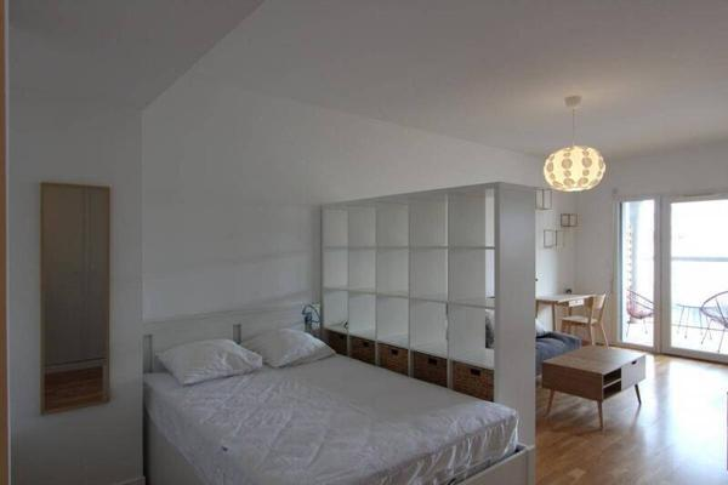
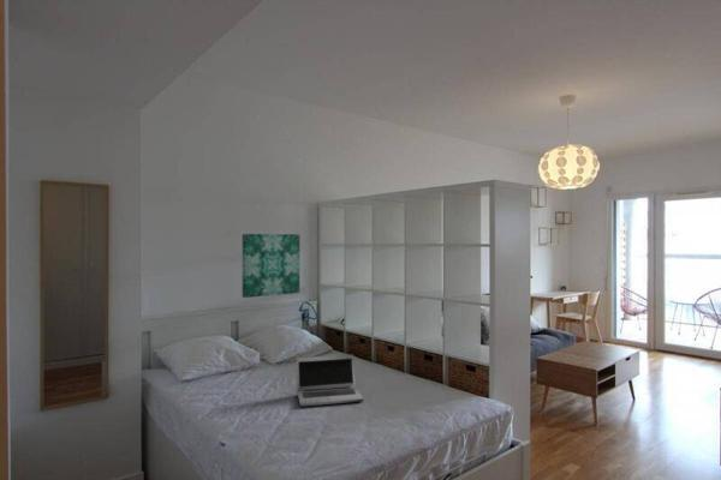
+ laptop (328, 378)
+ wall art (272, 264)
